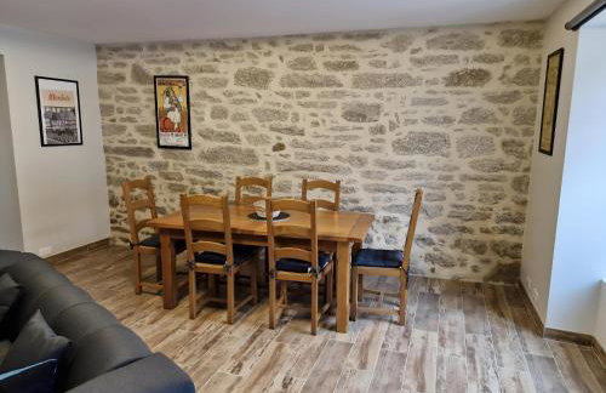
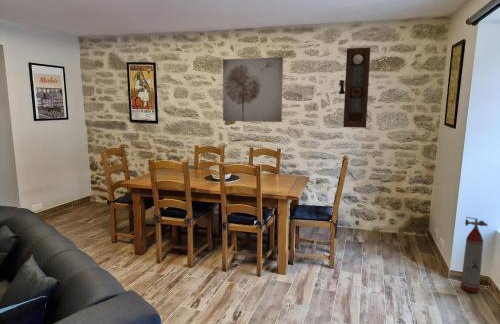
+ fire extinguisher (473, 254)
+ wall art (251, 90)
+ pendulum clock (353, 88)
